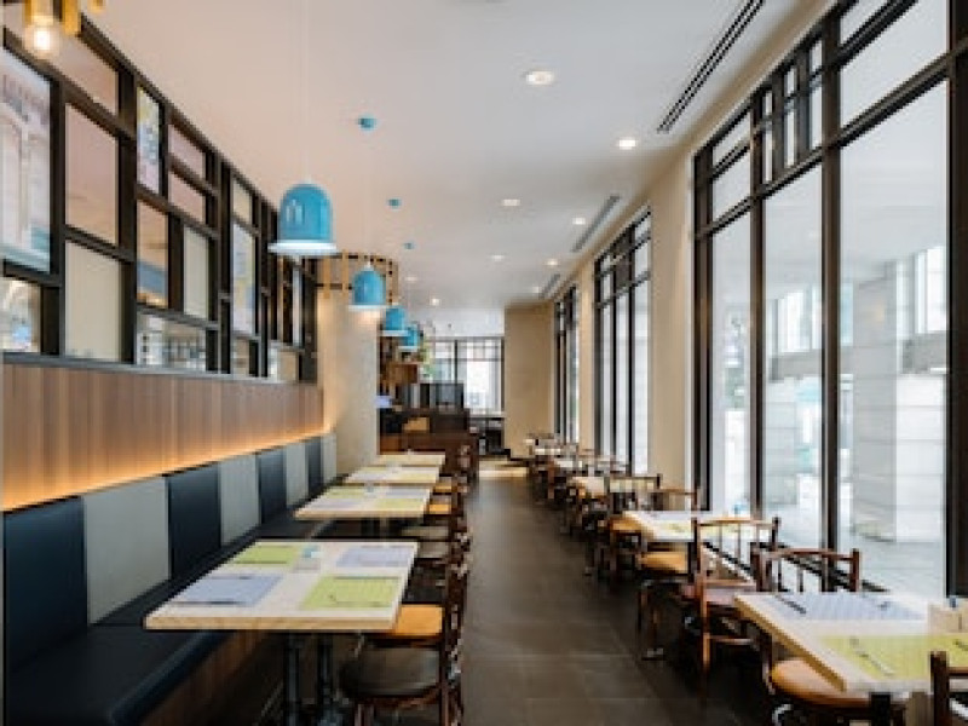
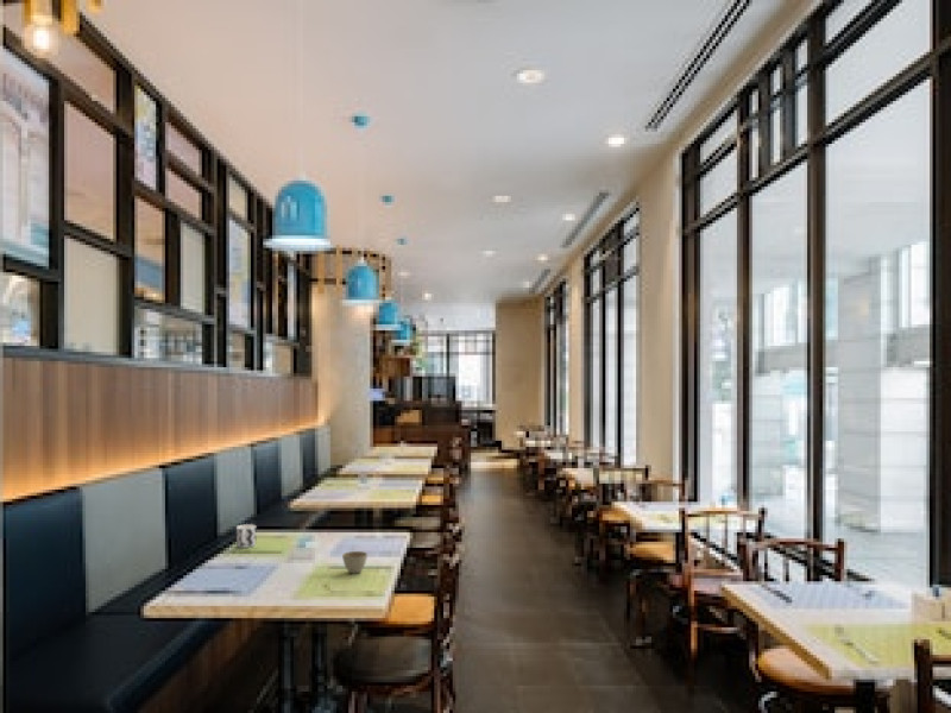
+ flower pot (354, 562)
+ cup (245, 536)
